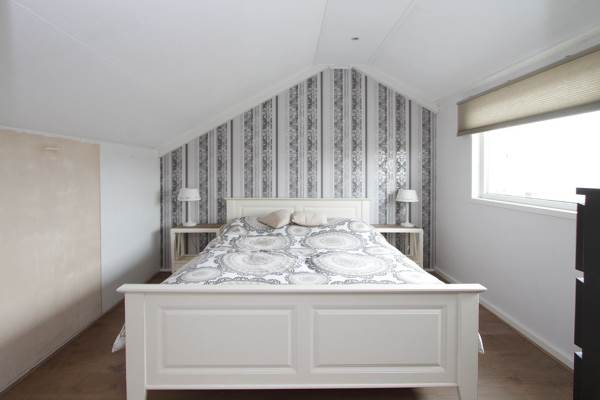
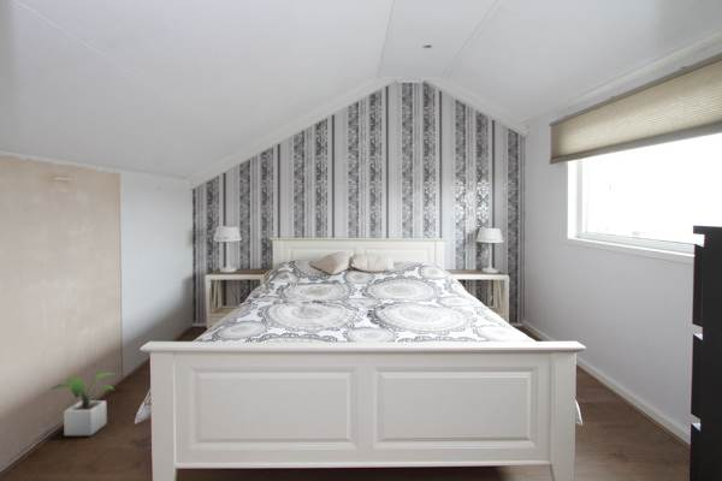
+ potted plant (82, 404)
